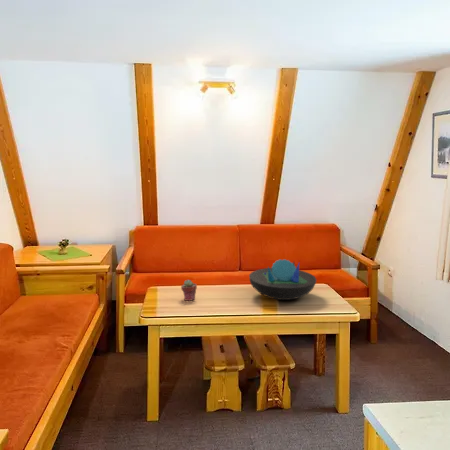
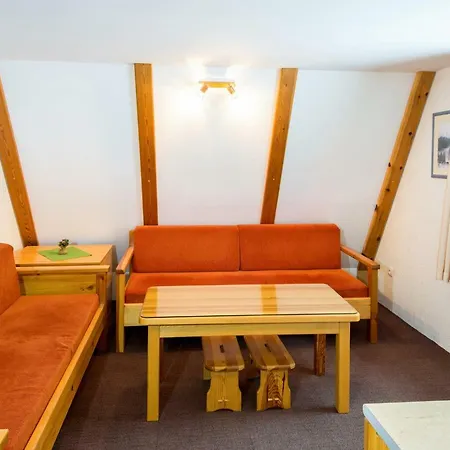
- decorative bowl (282, 278)
- potted succulent (189, 289)
